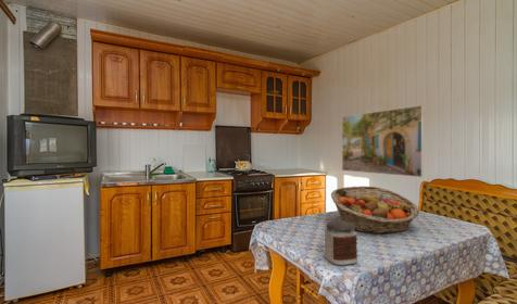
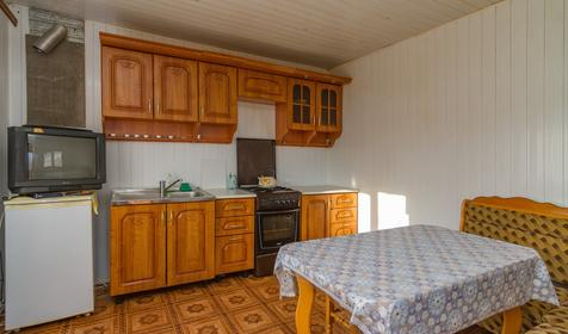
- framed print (377, 142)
- jar (340, 241)
- fruit basket (373, 207)
